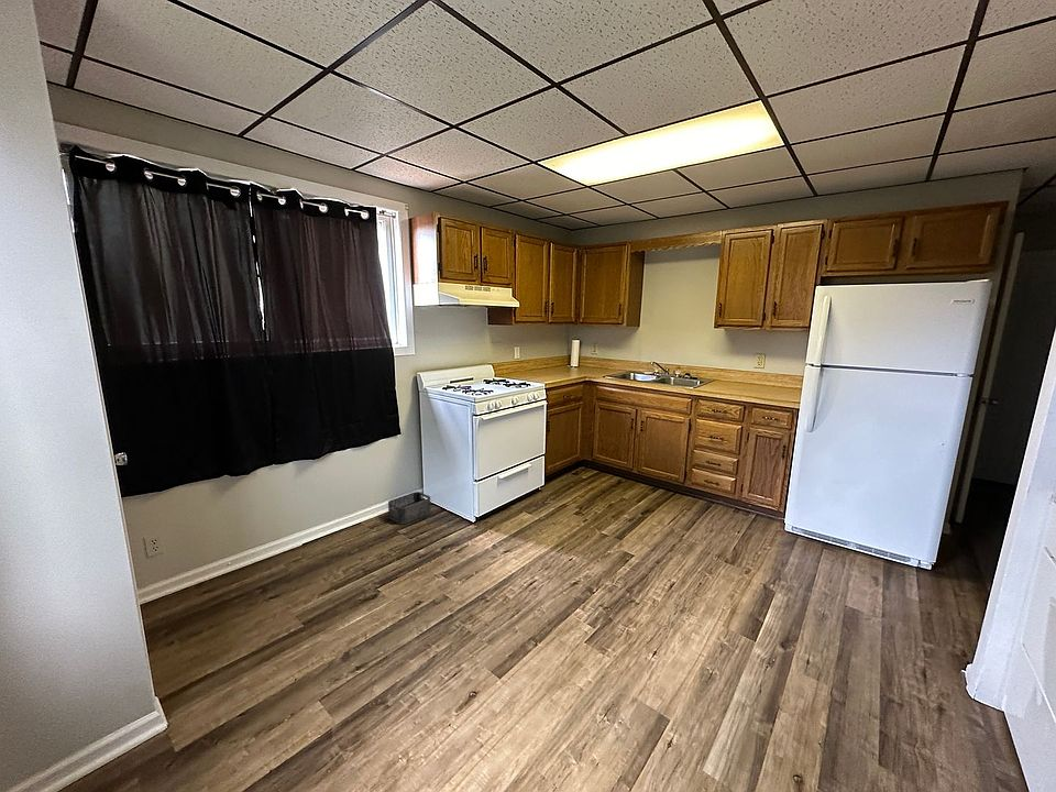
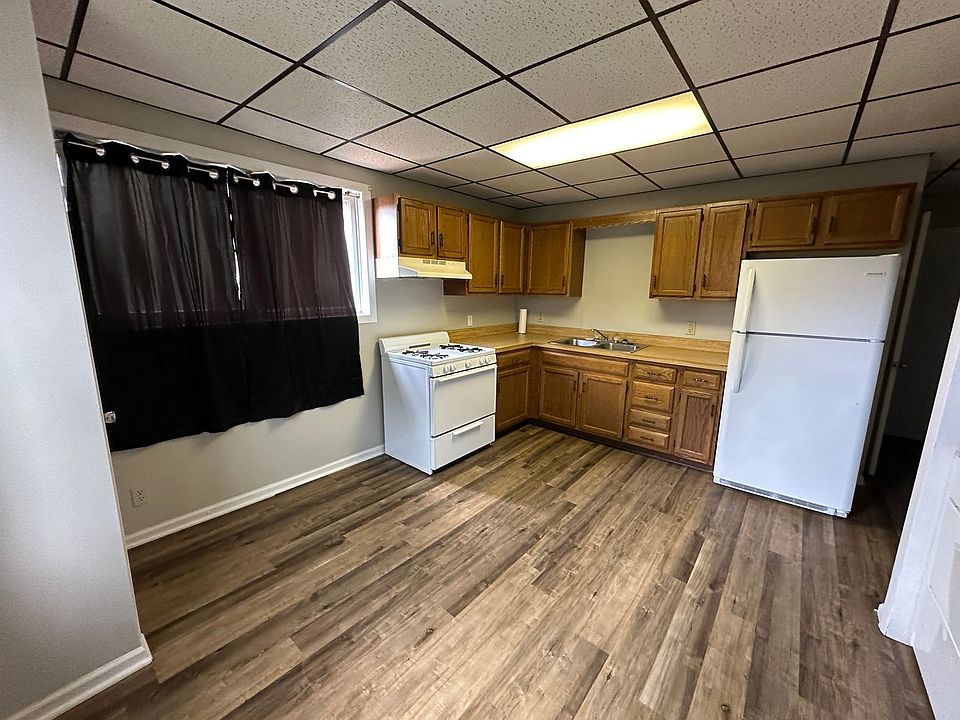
- storage bin (409, 507)
